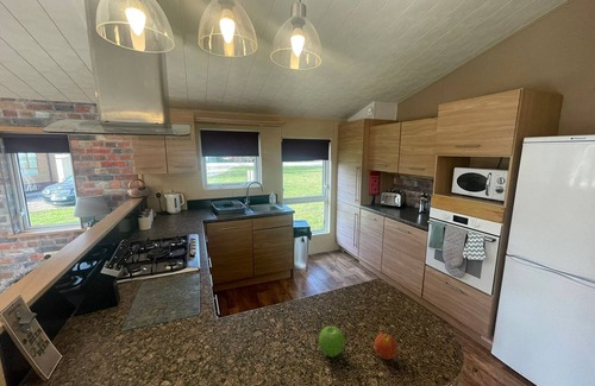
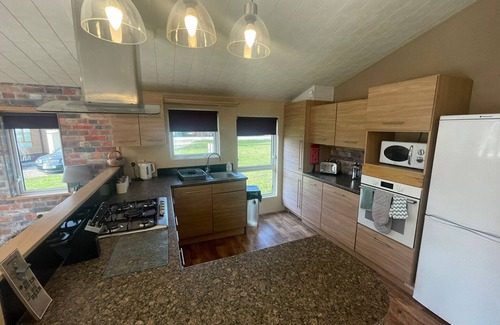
- fruit (331, 341)
- fruit (386, 344)
